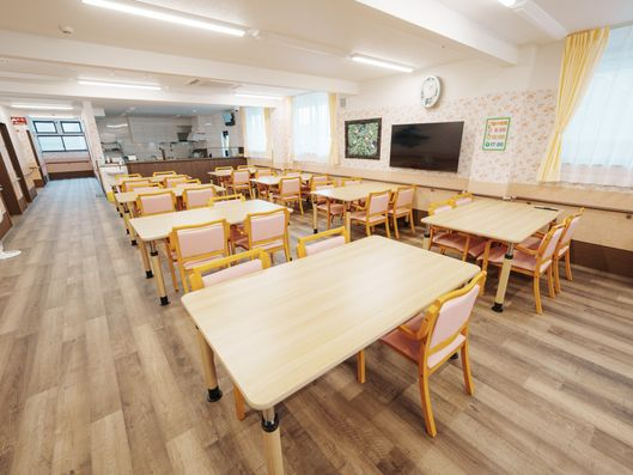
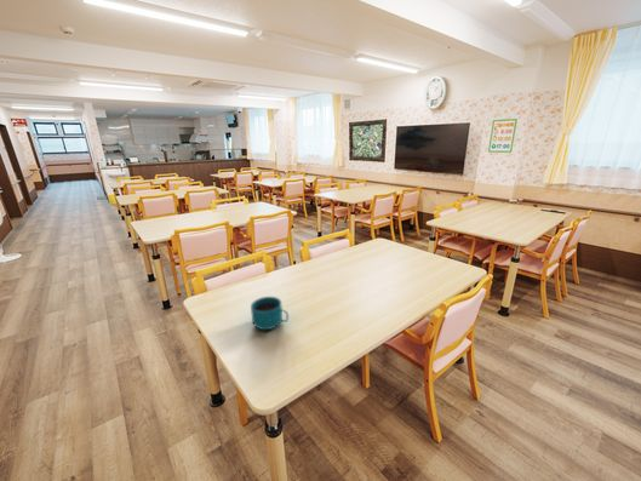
+ cup (270, 314)
